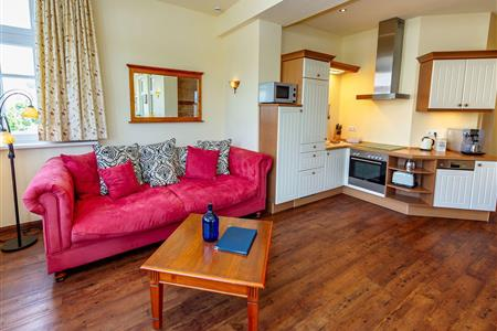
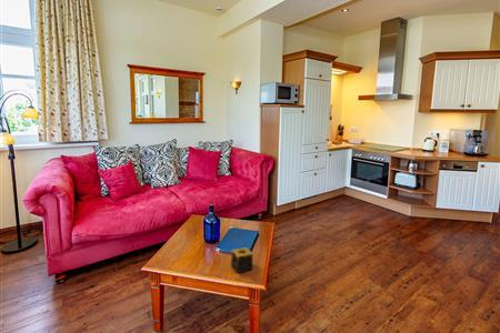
+ candle (241, 260)
